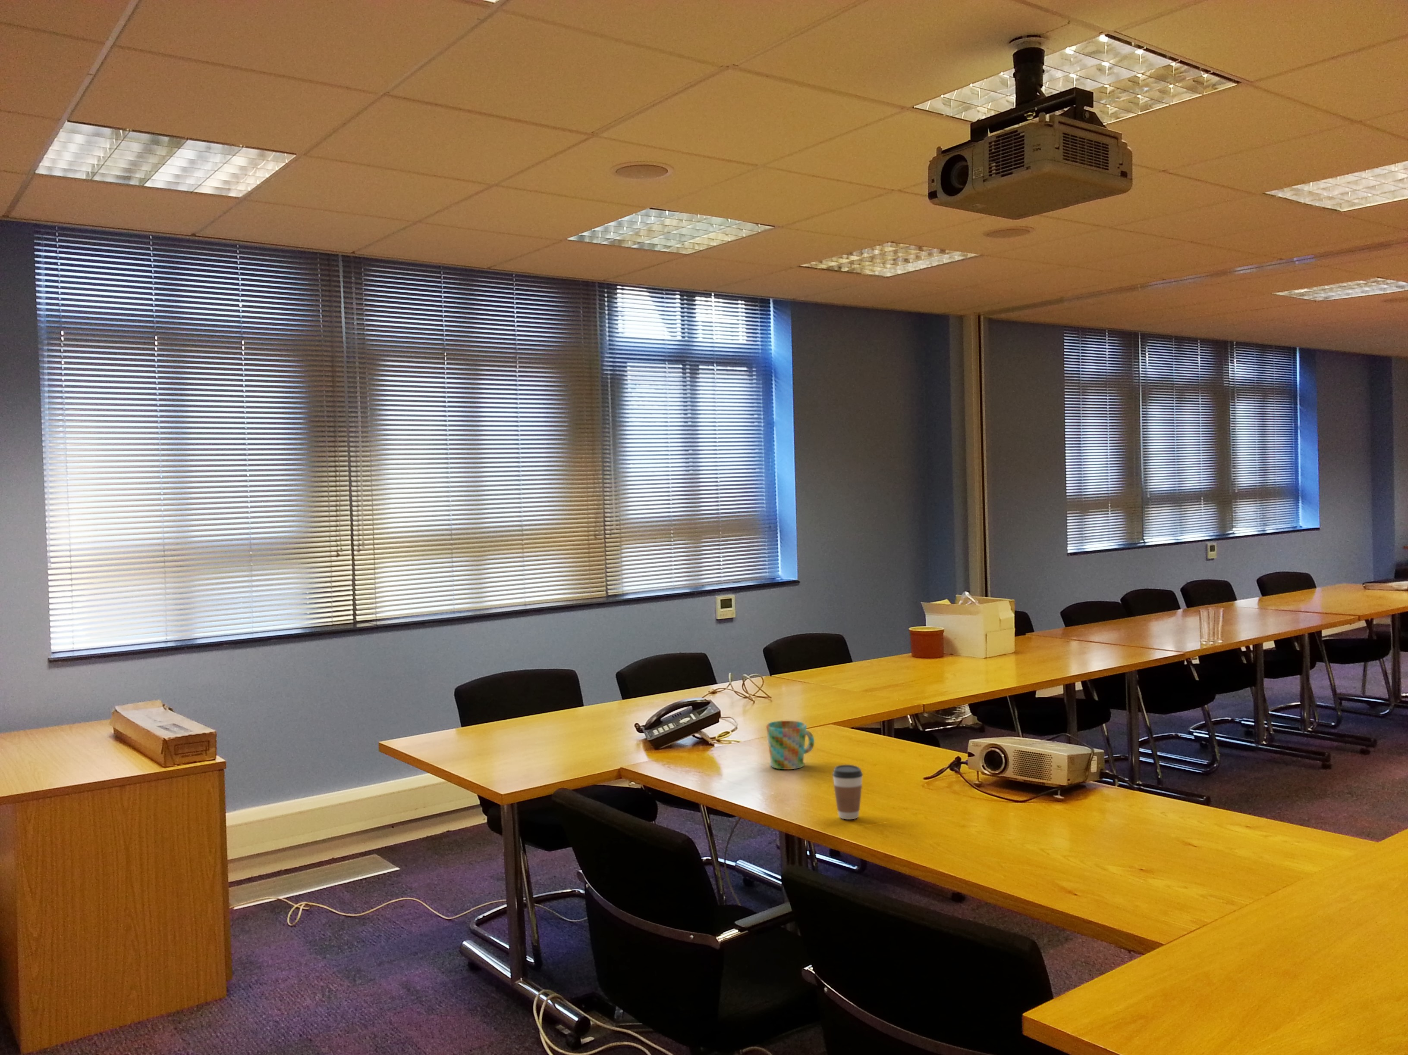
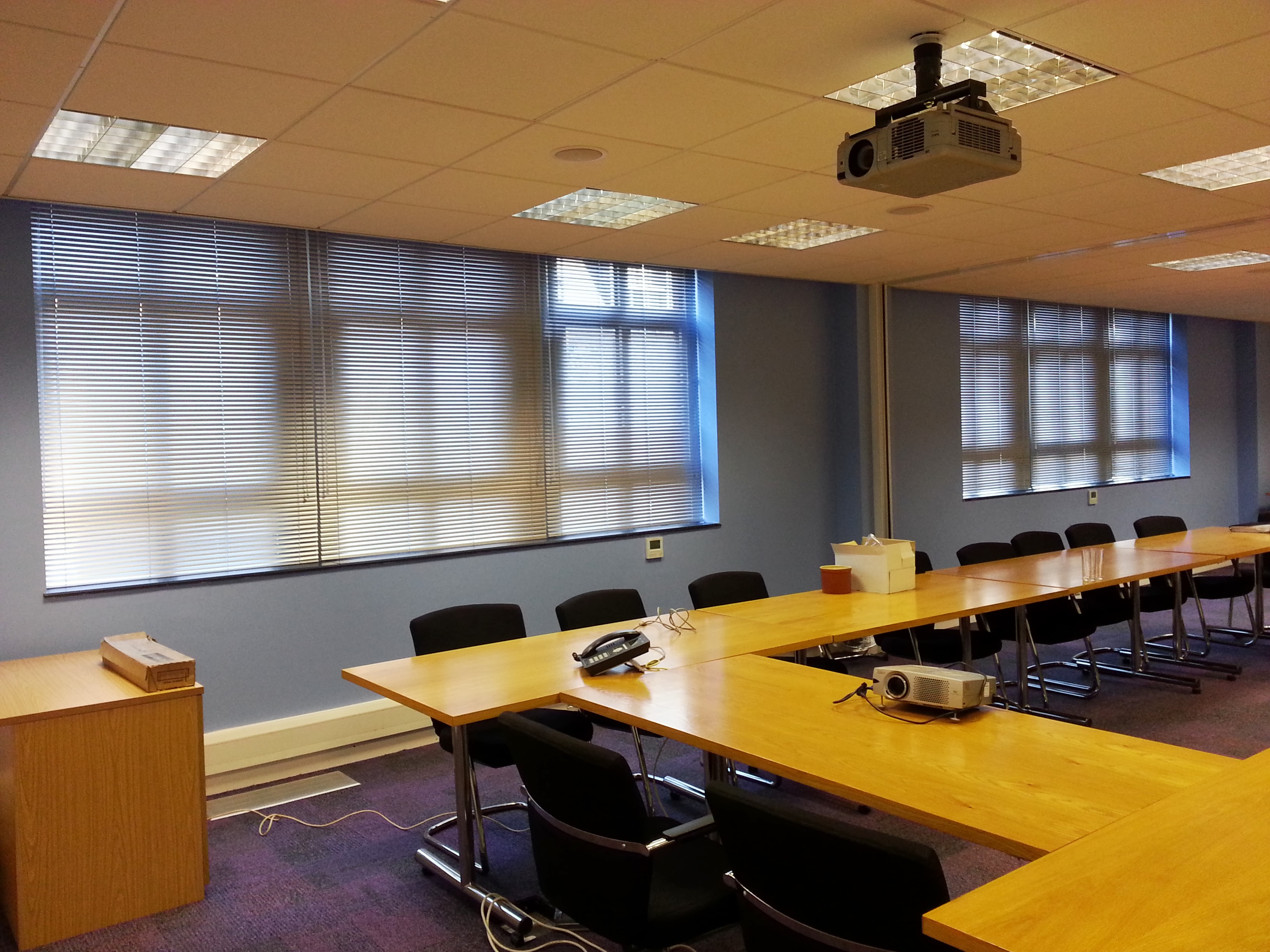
- coffee cup (848, 792)
- mug (792, 745)
